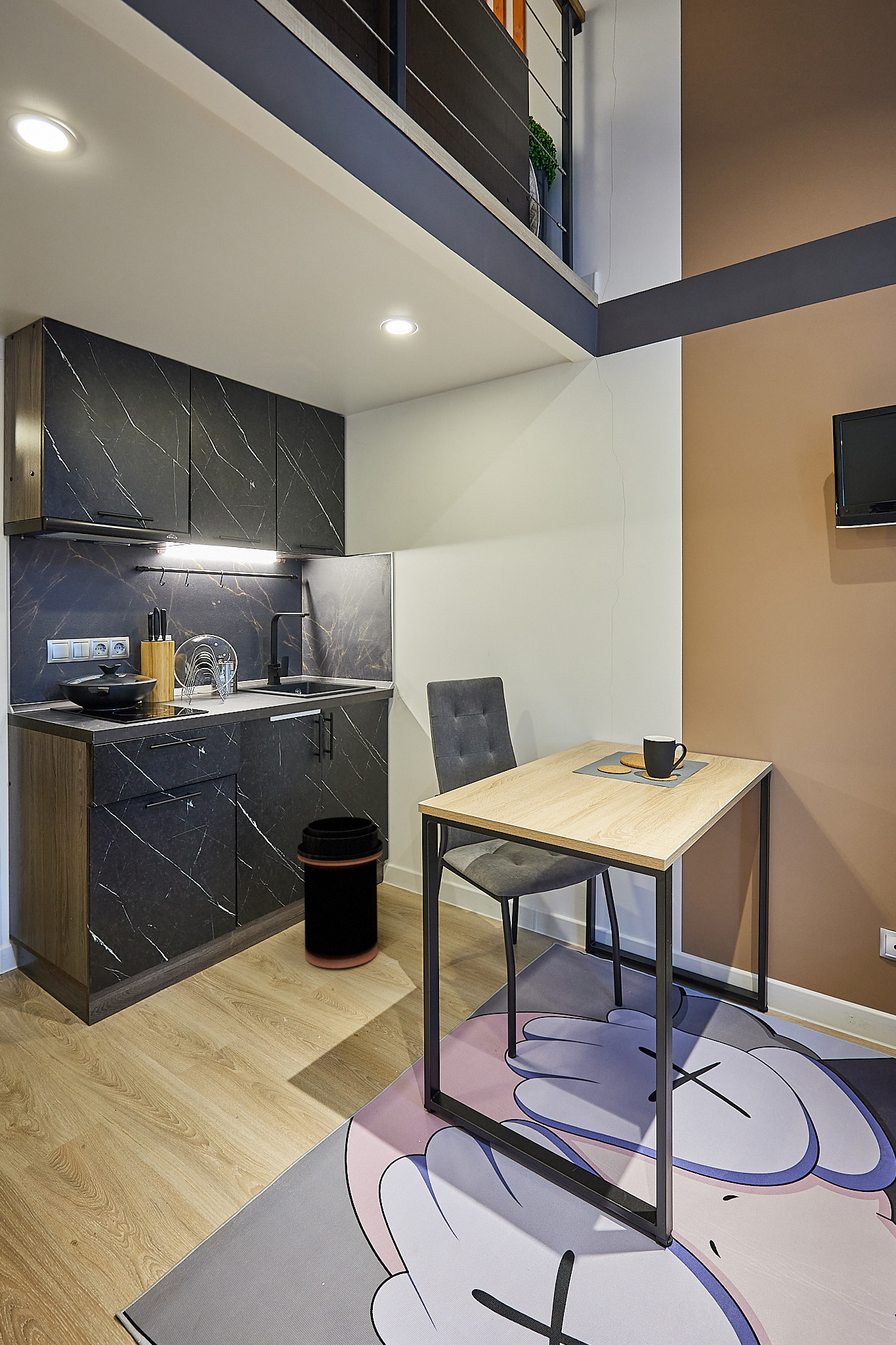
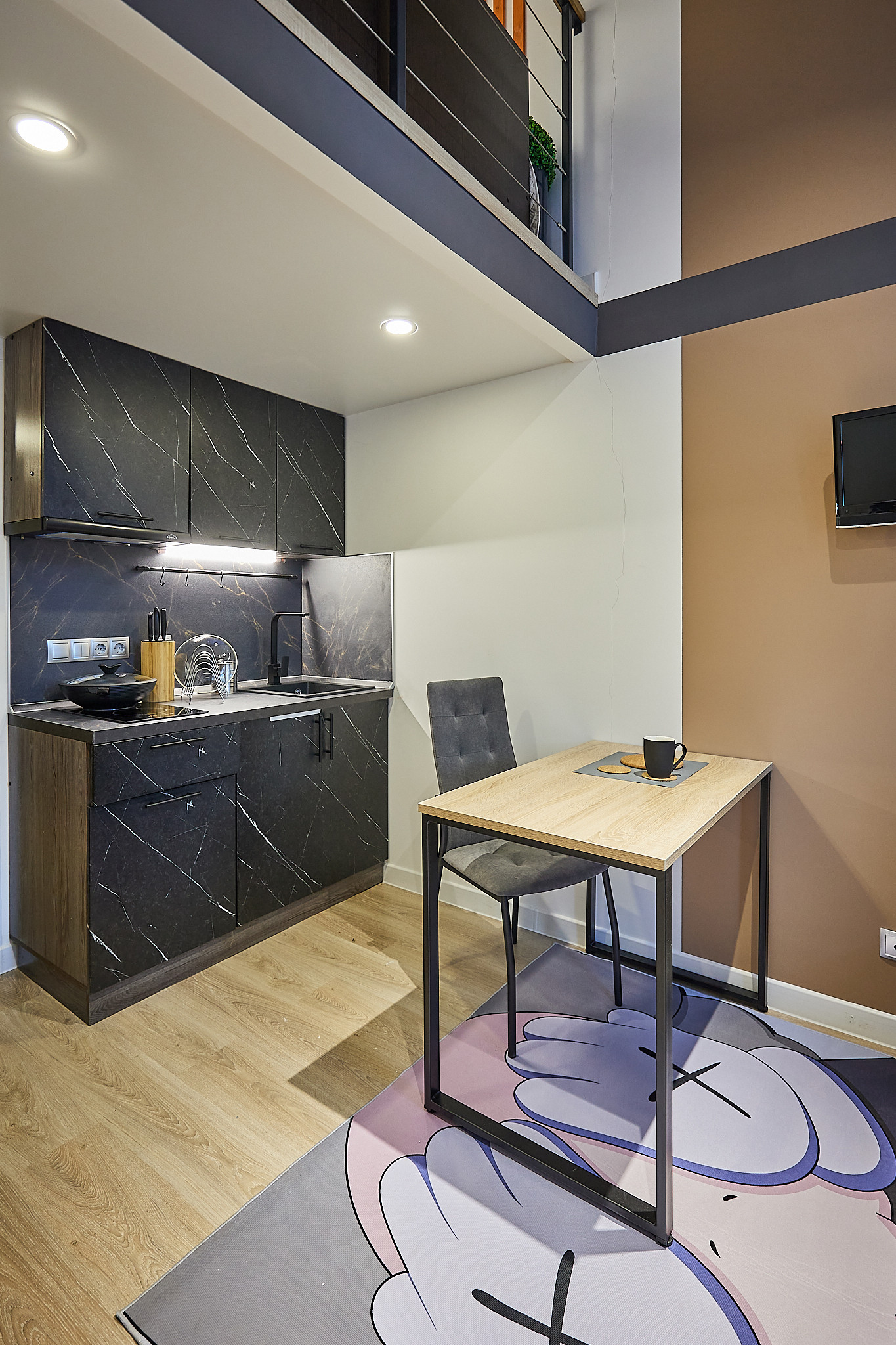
- trash can (341, 888)
